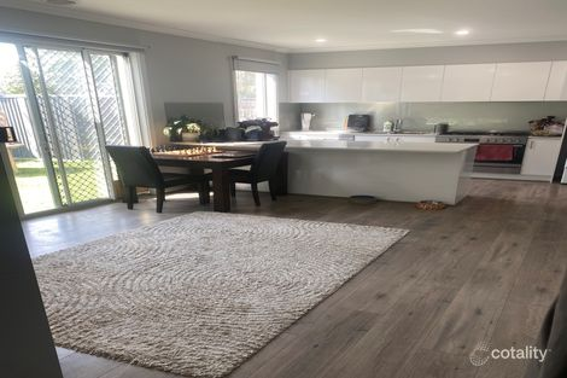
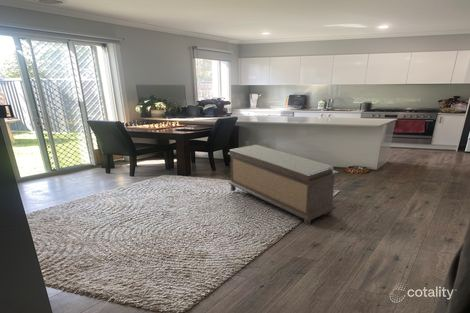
+ bench (277, 179)
